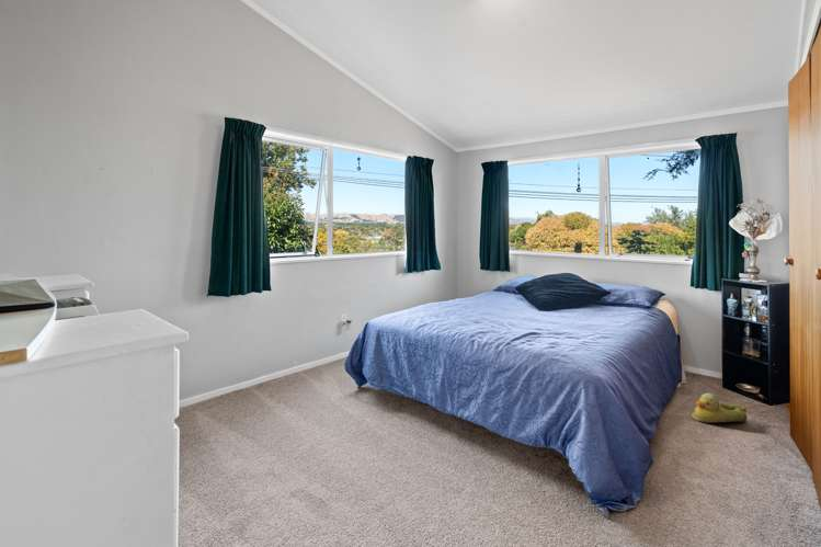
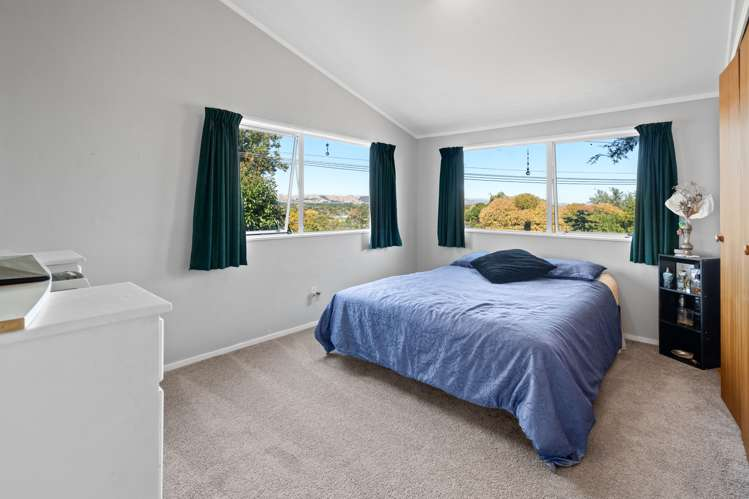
- rubber duck (718, 406)
